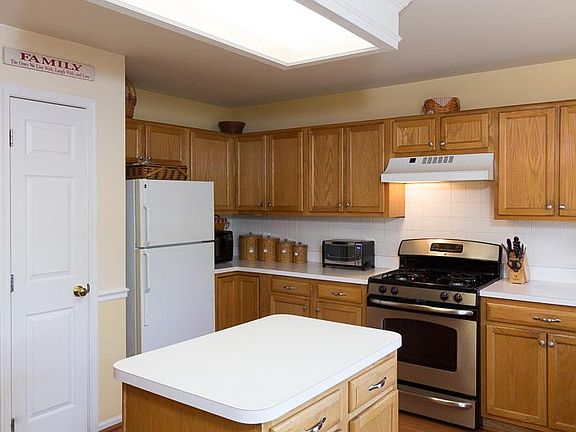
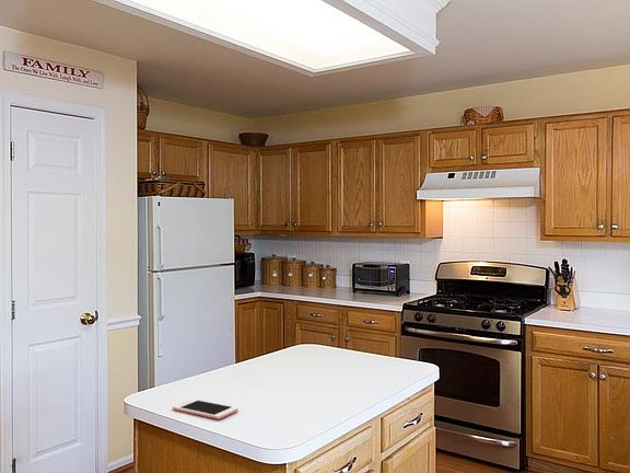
+ cell phone (205, 408)
